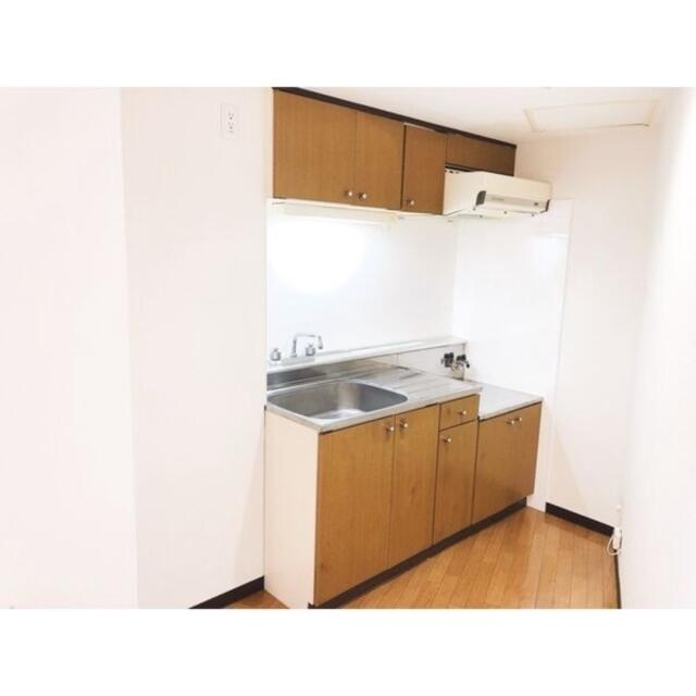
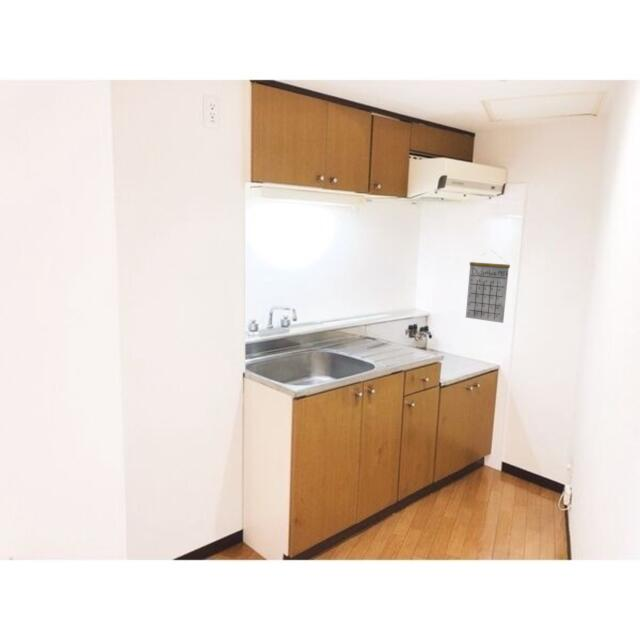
+ calendar (487, 285)
